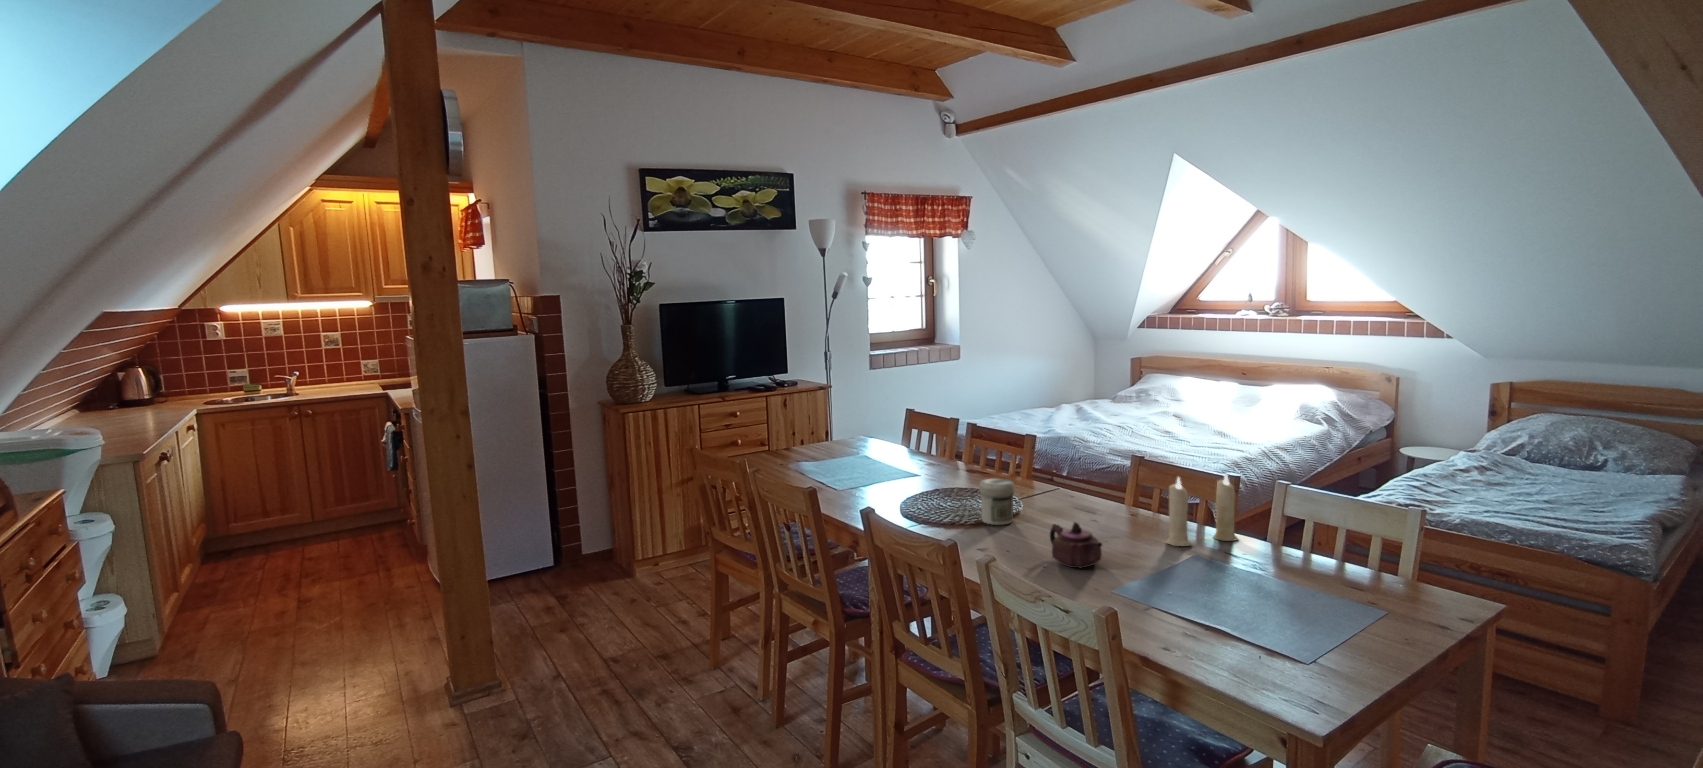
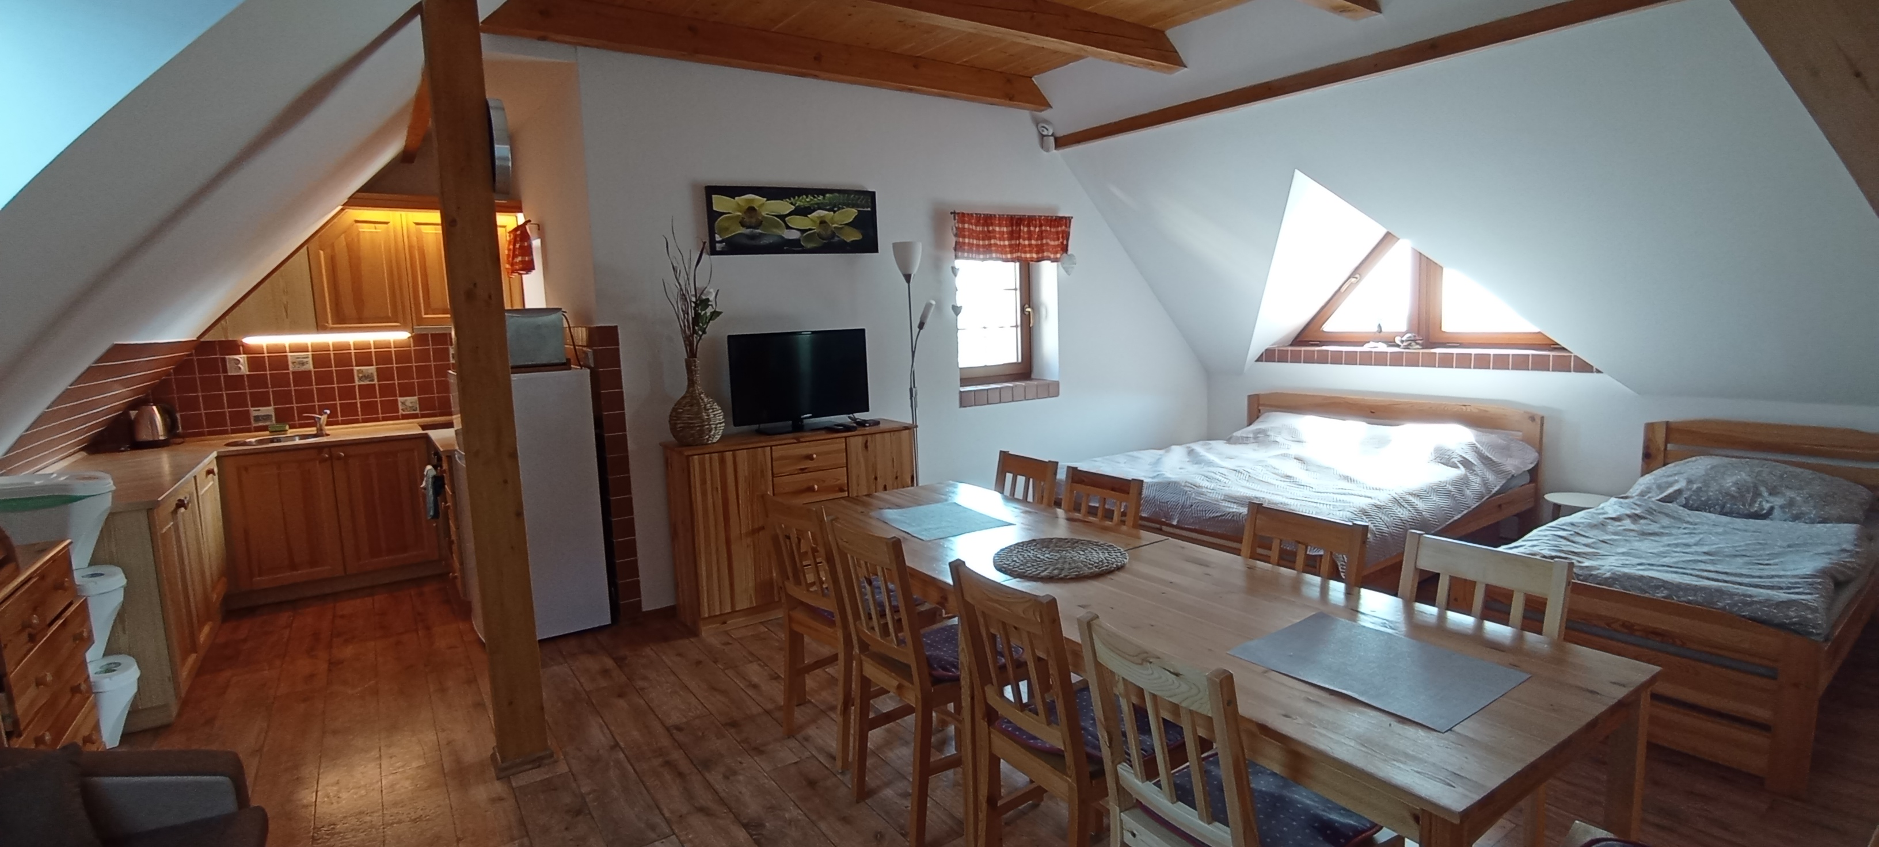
- jar (997, 501)
- teapot (1075, 542)
- candle (1216, 506)
